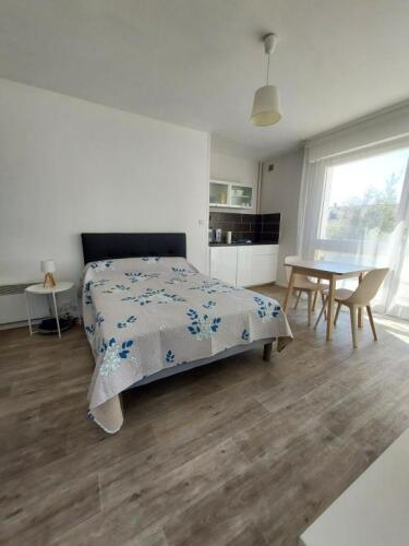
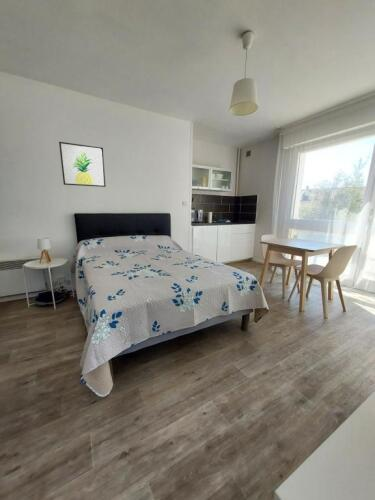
+ wall art (83, 165)
